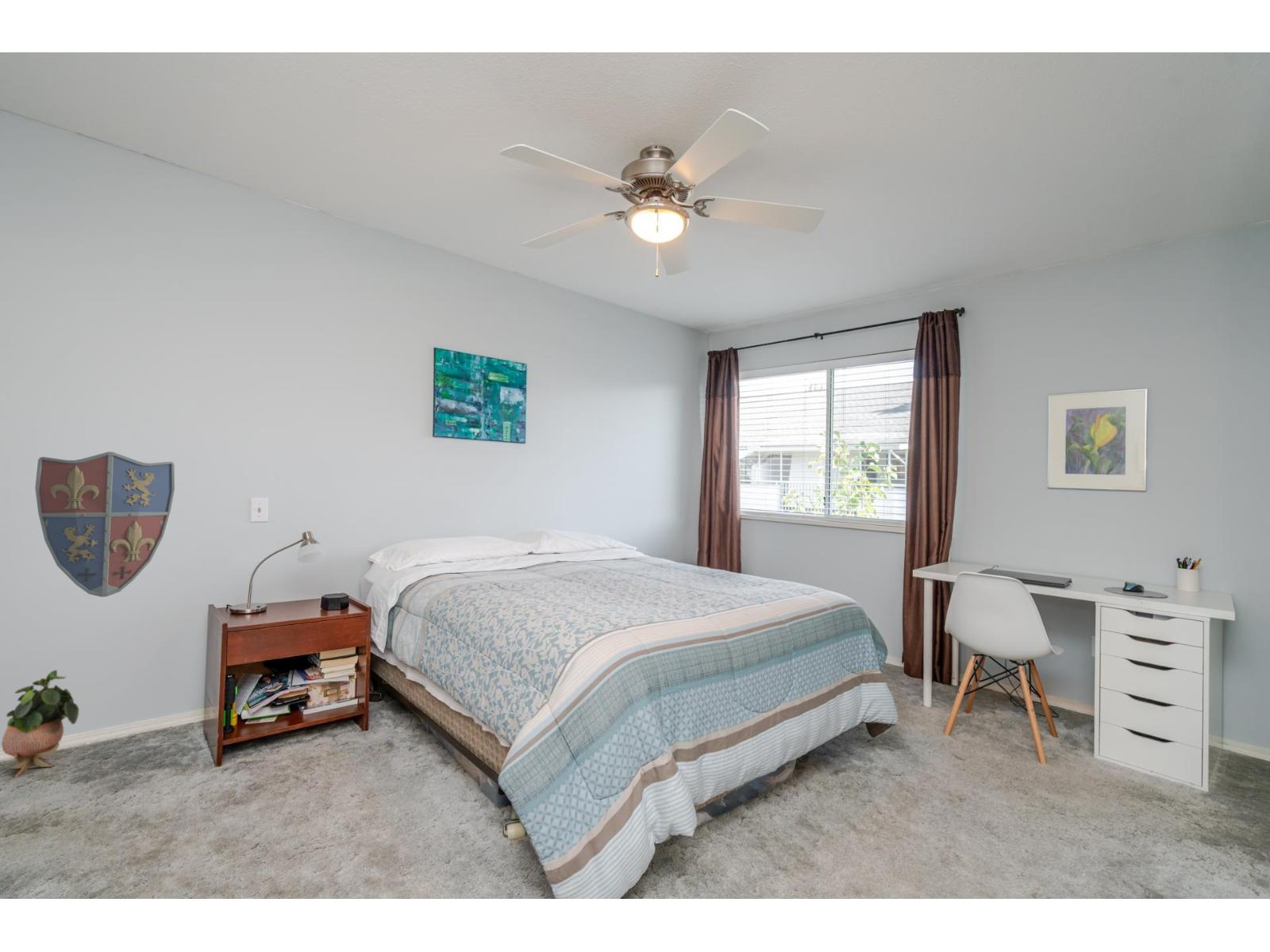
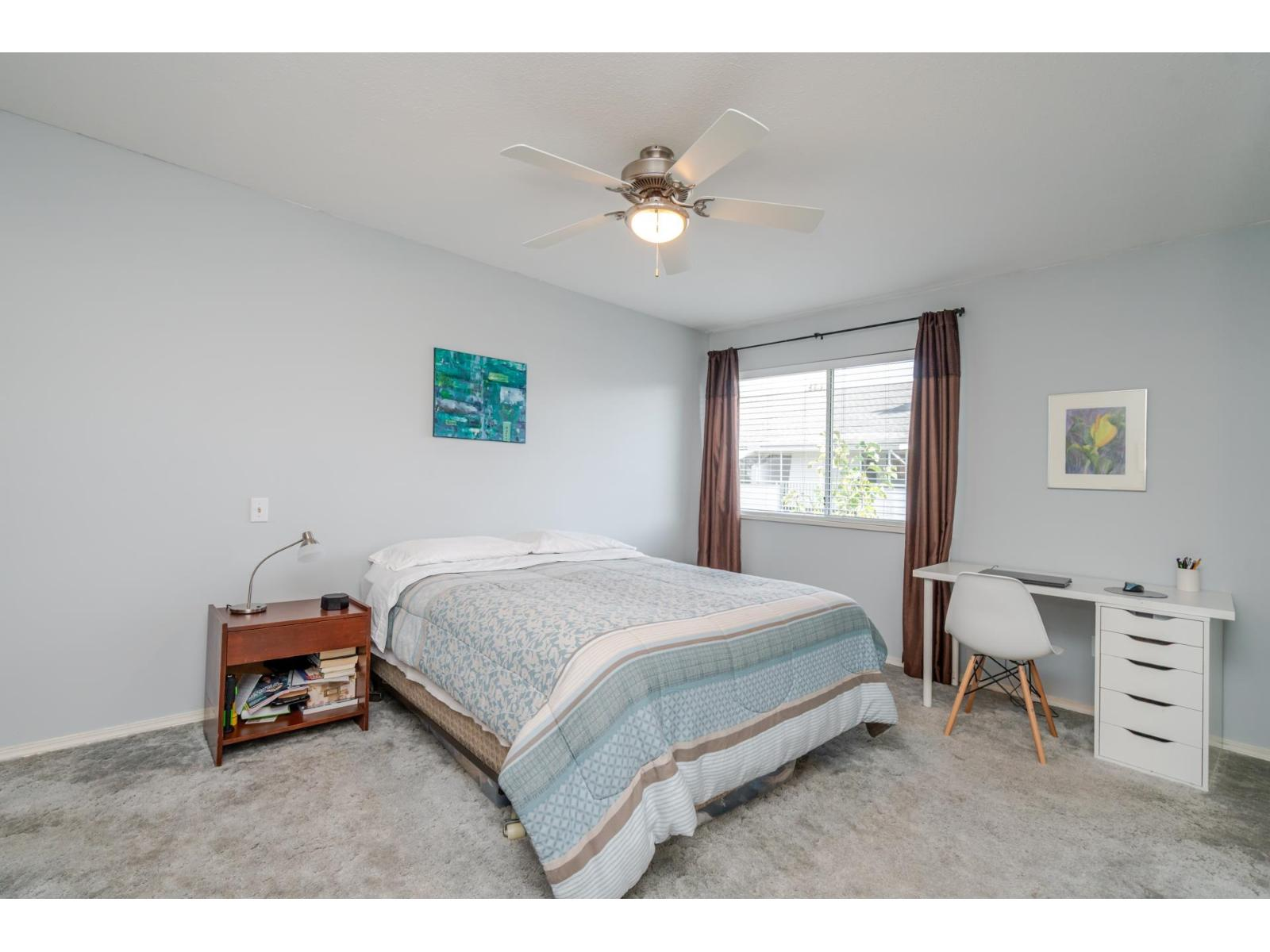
- decorative shield (107, 524)
- potted plant (41, 720)
